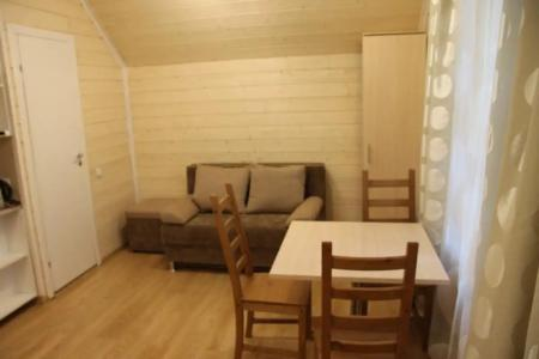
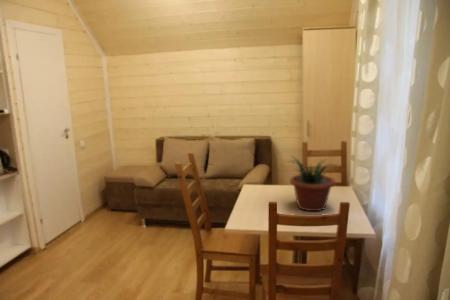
+ potted plant (311, 184)
